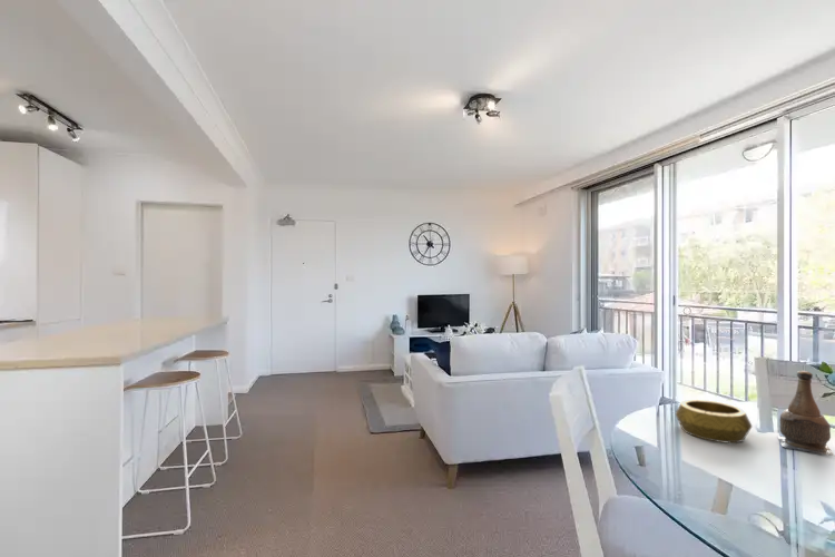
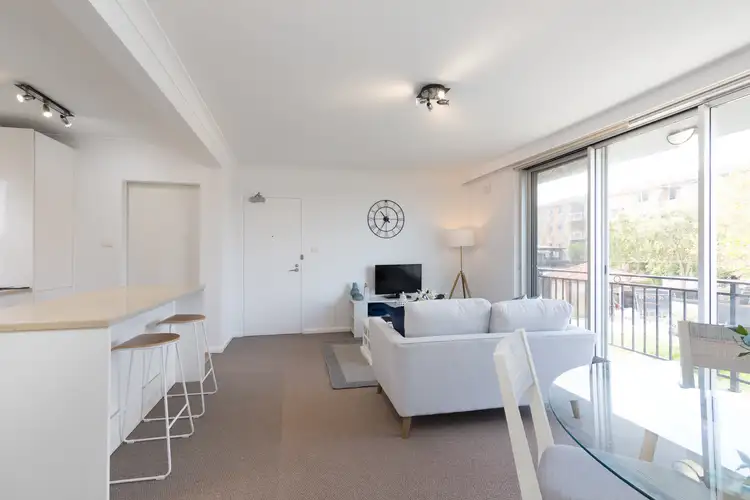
- bottle (804, 408)
- decorative bowl (711, 419)
